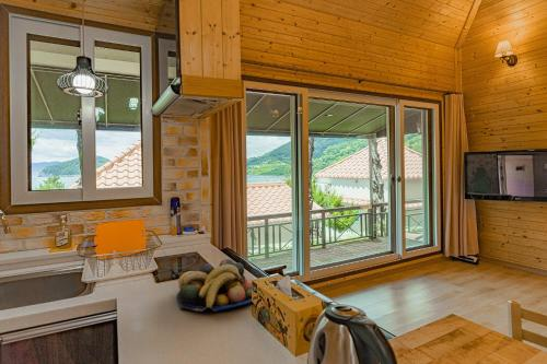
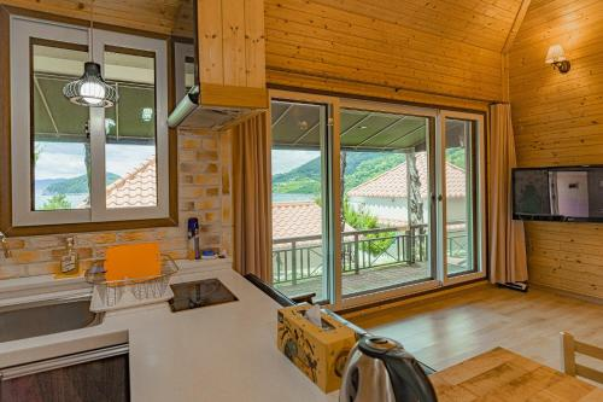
- fruit bowl (220, 279)
